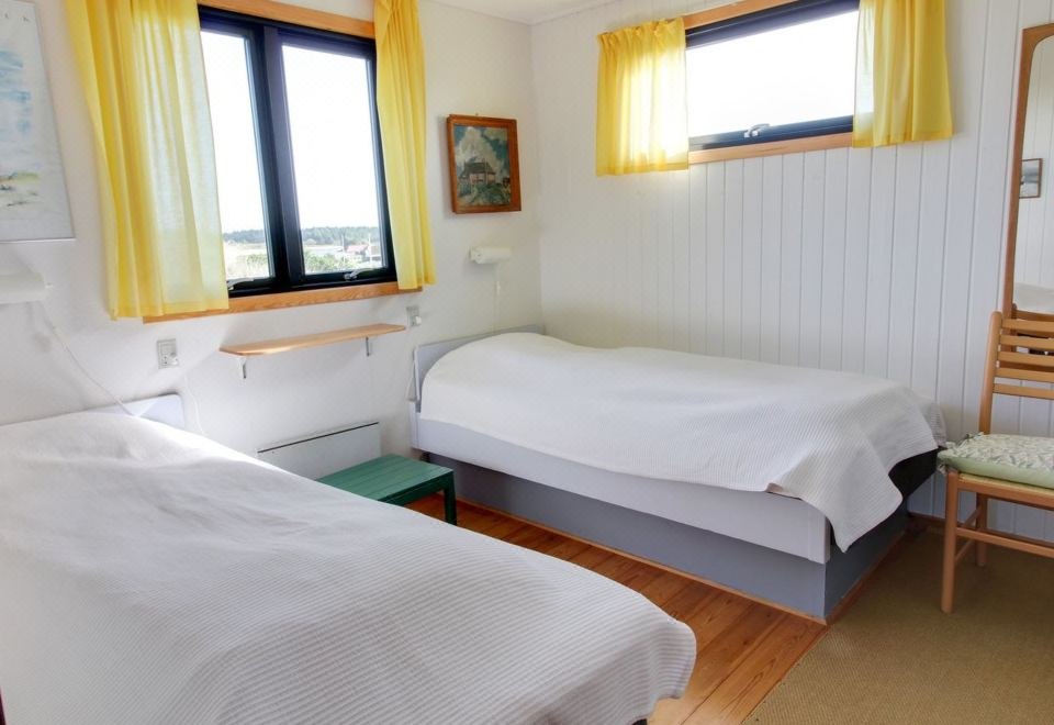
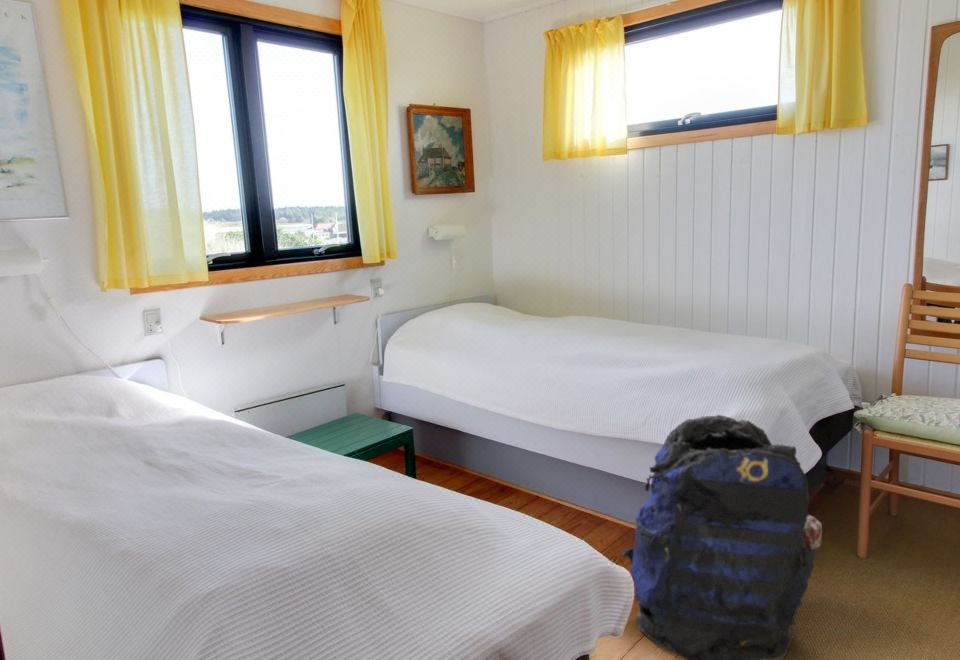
+ backpack (716, 522)
